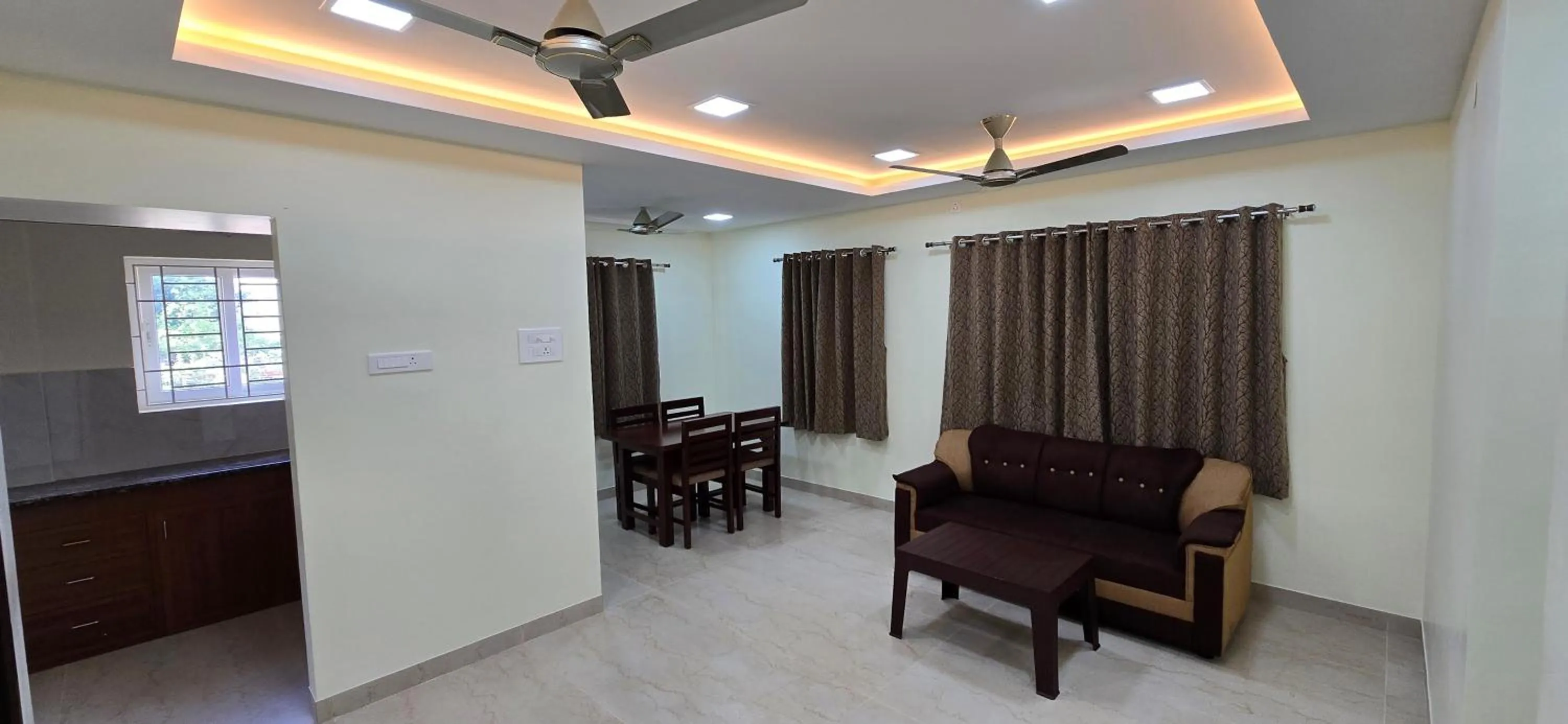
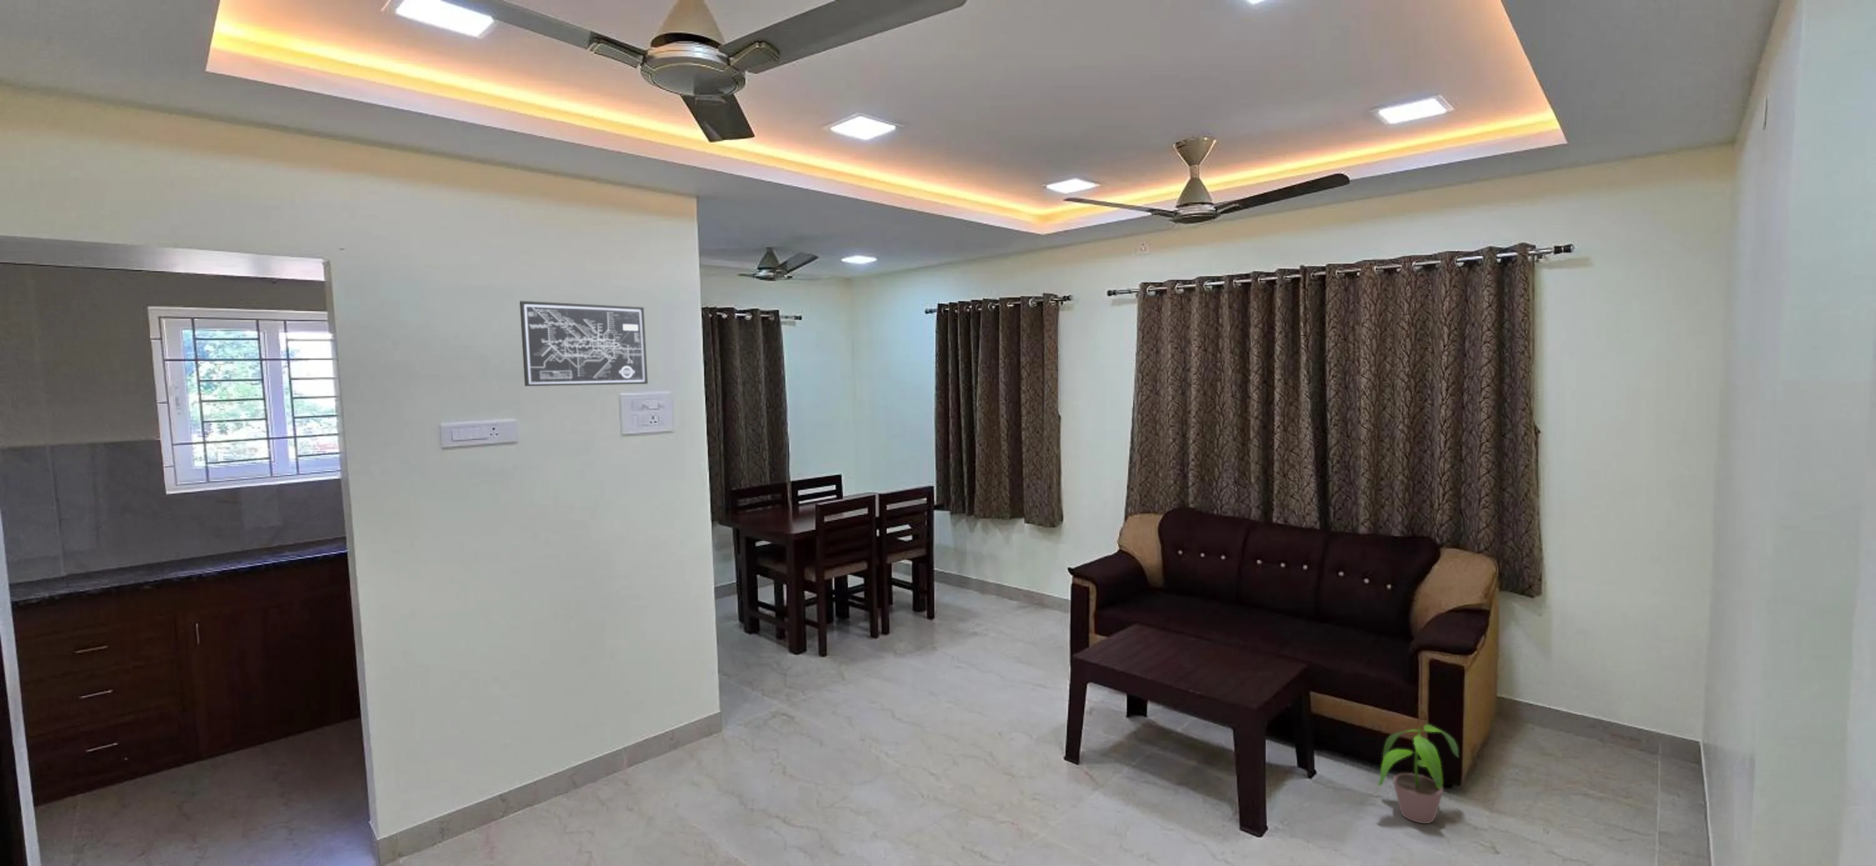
+ potted plant (1417, 772)
+ wall art (586, 344)
